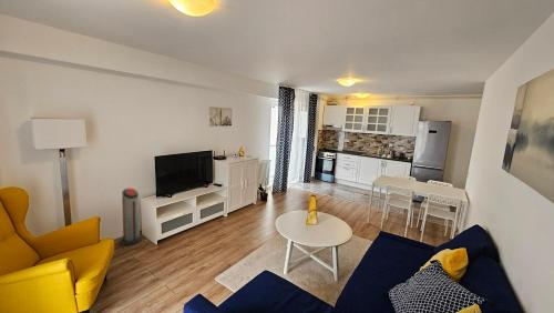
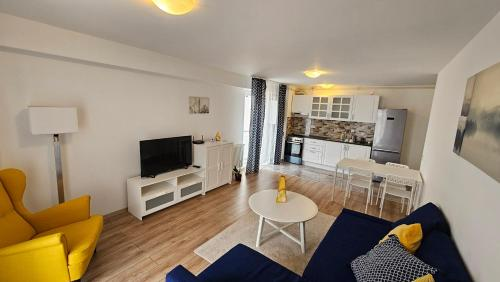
- air purifier (131, 214)
